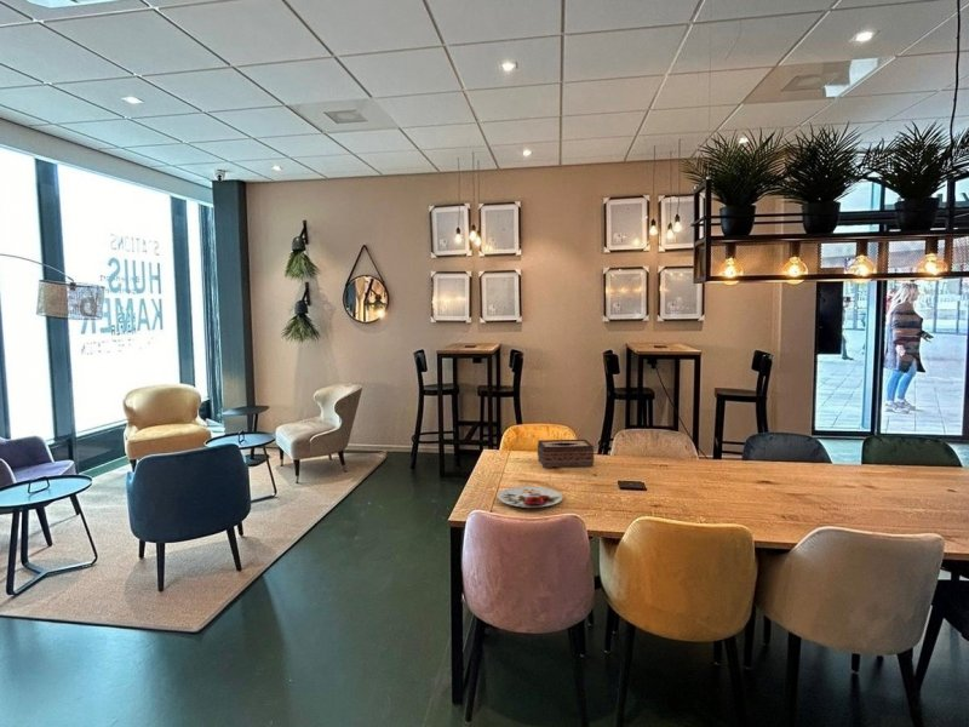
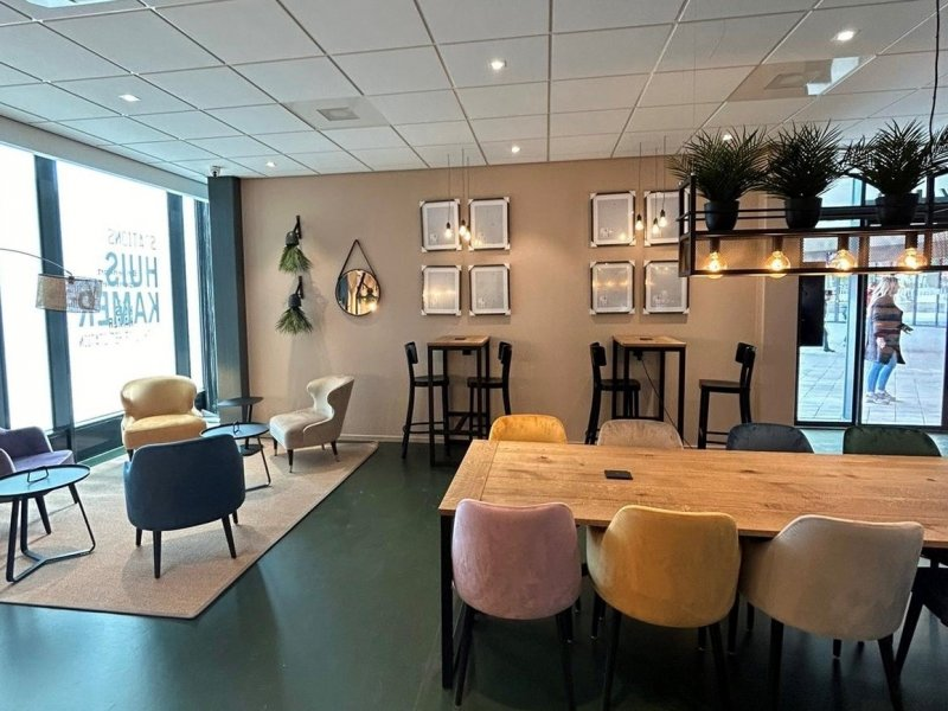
- plate (529, 496)
- tissue box (564, 452)
